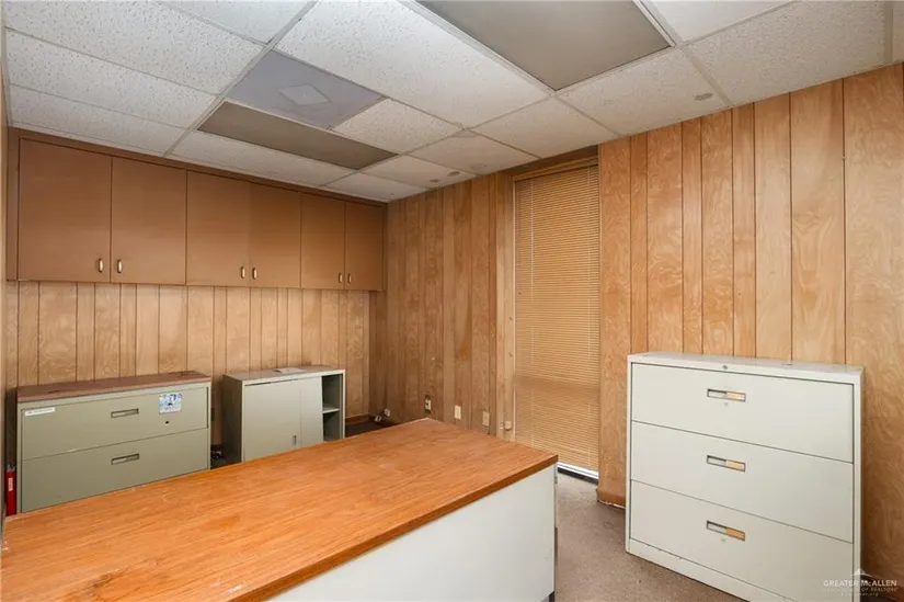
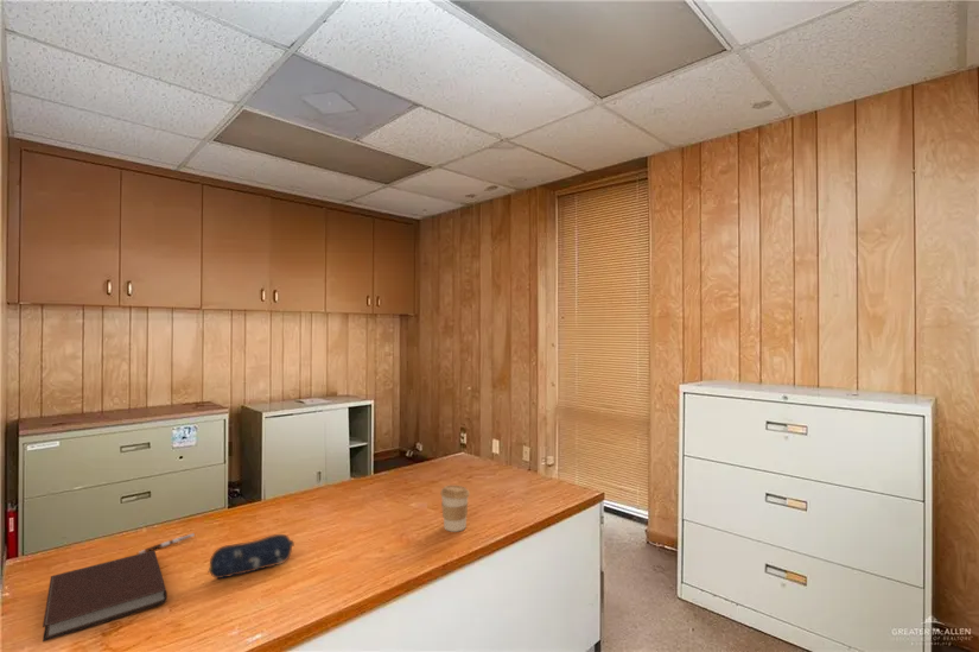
+ notebook (107, 589)
+ coffee cup (454, 506)
+ pencil case (252, 556)
+ pen (166, 543)
